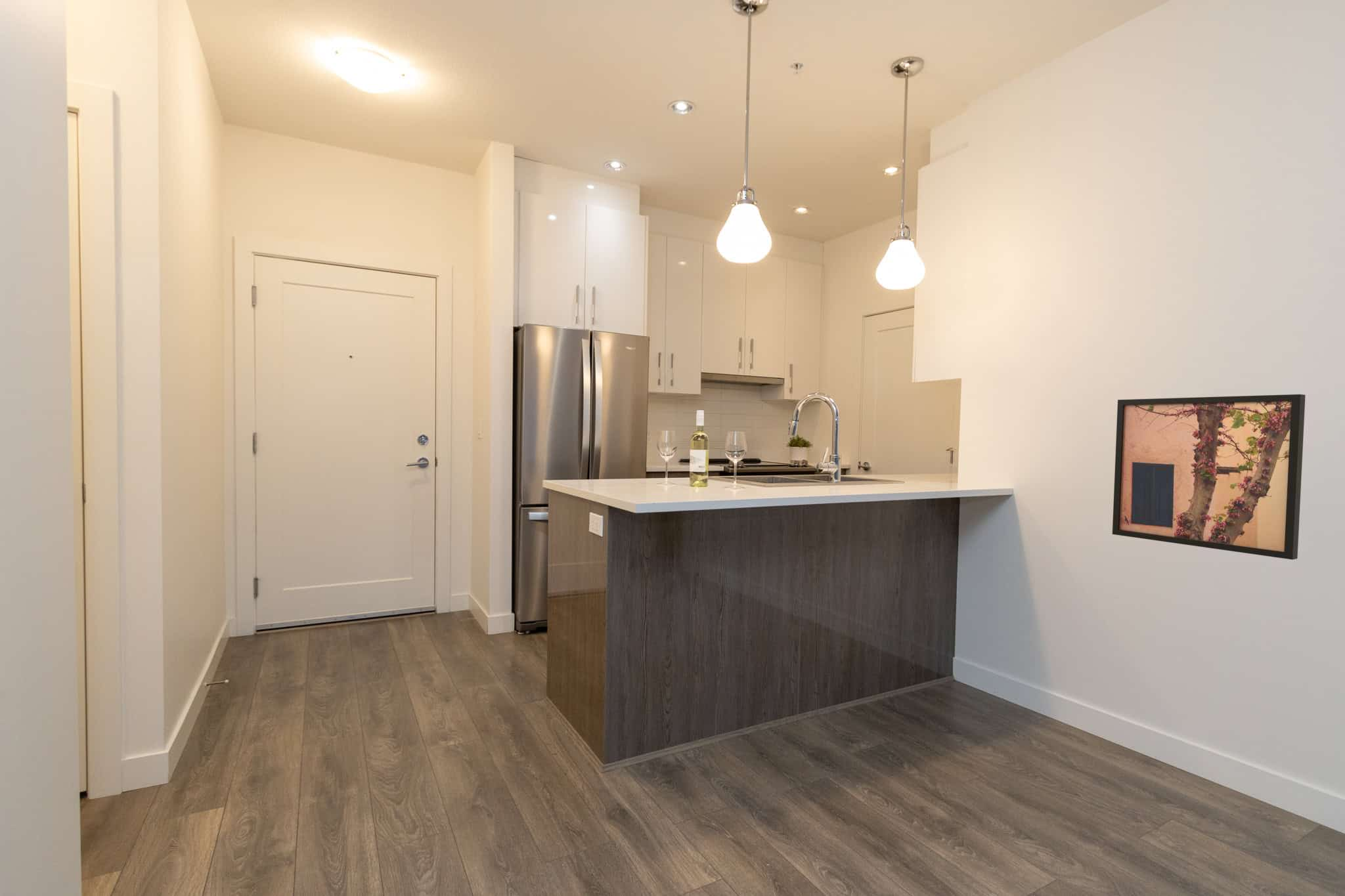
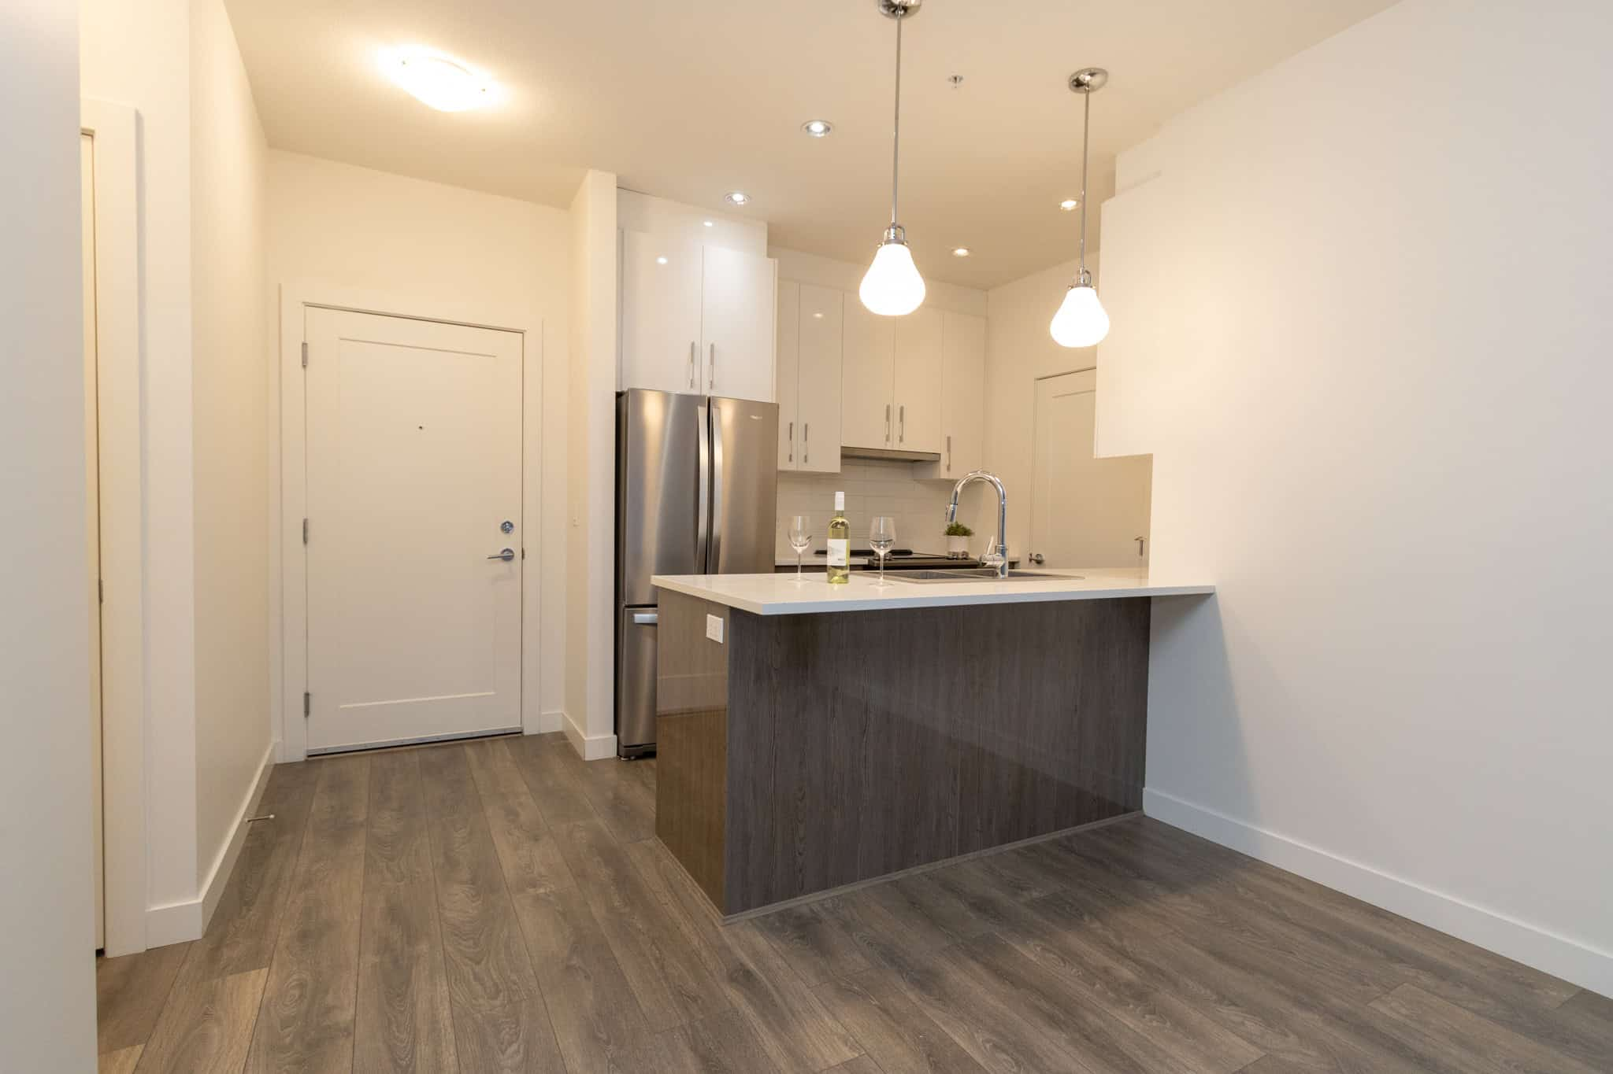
- wall art (1199, 471)
